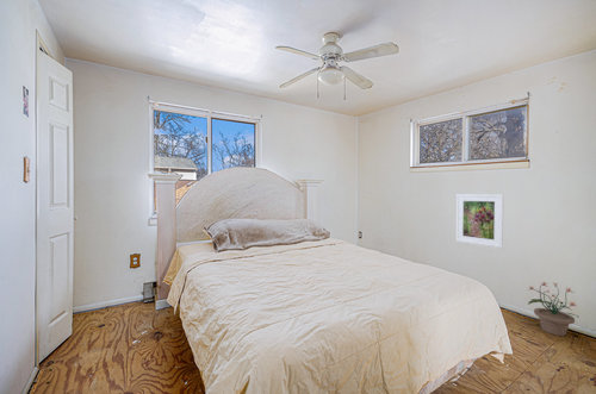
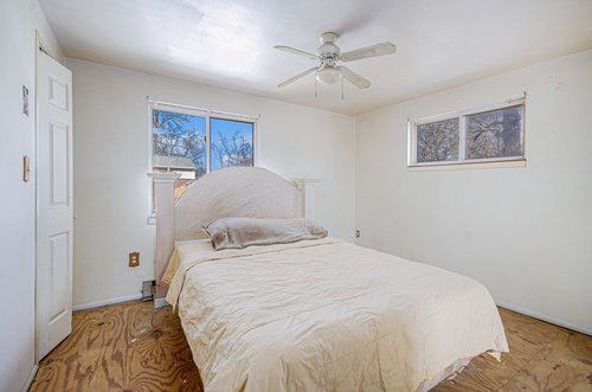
- potted plant (552, 307)
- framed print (478, 219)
